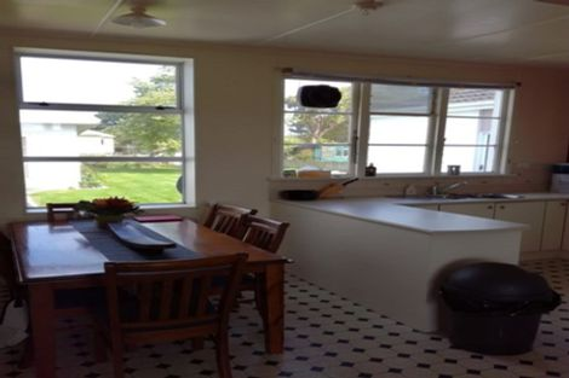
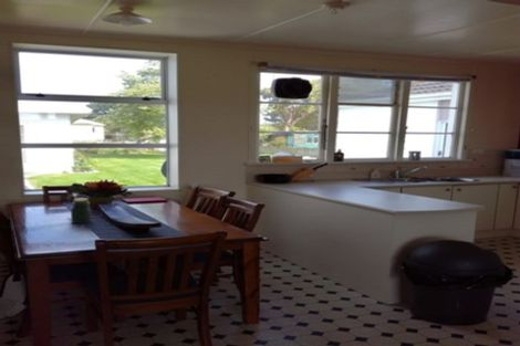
+ jar (81, 210)
